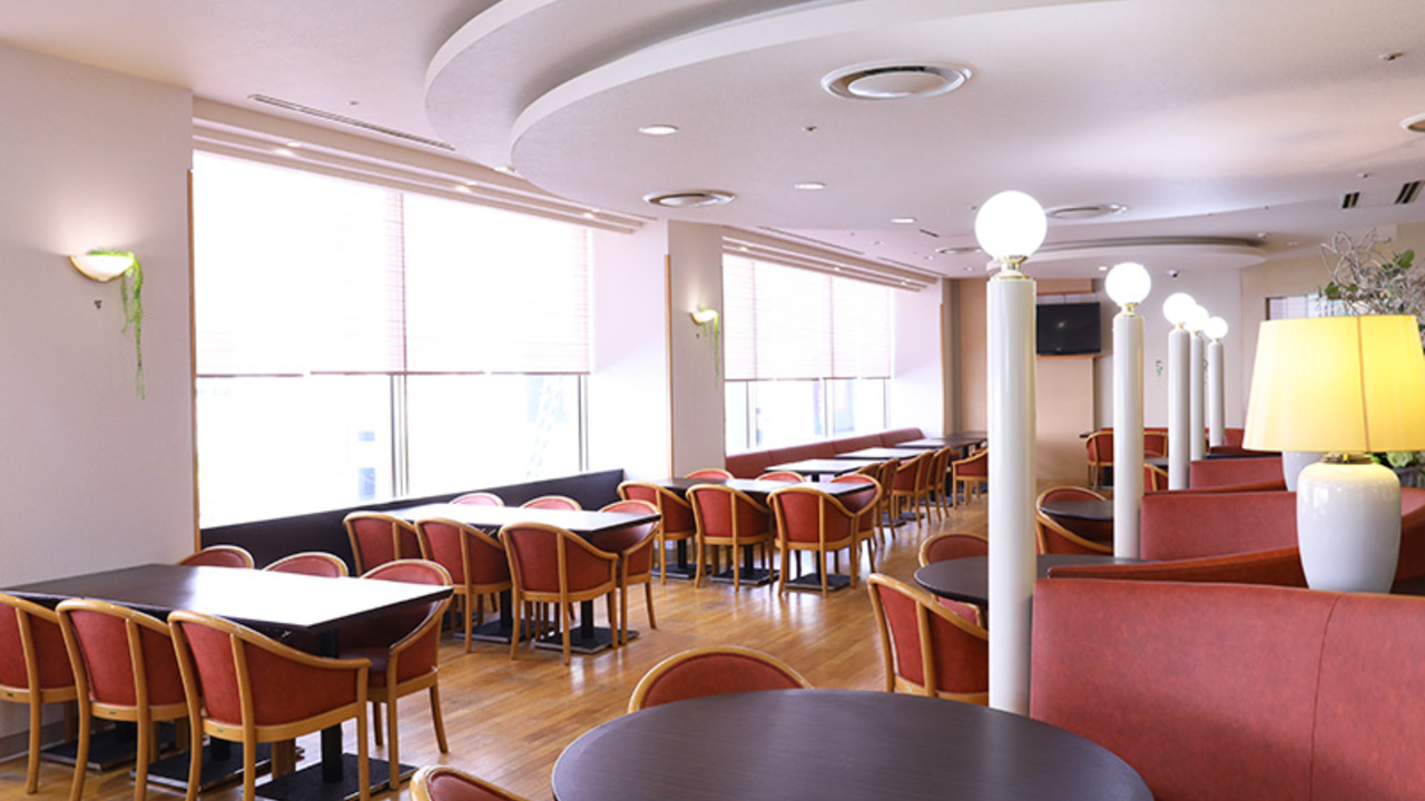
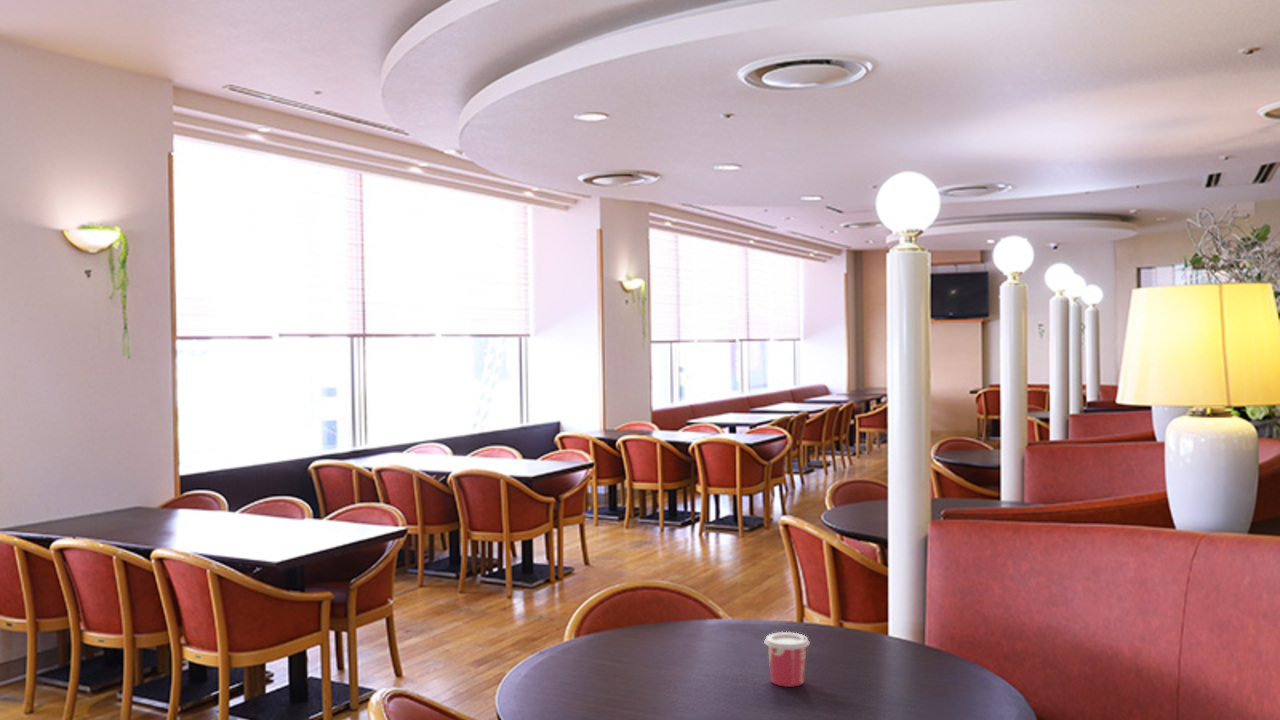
+ cup (787, 659)
